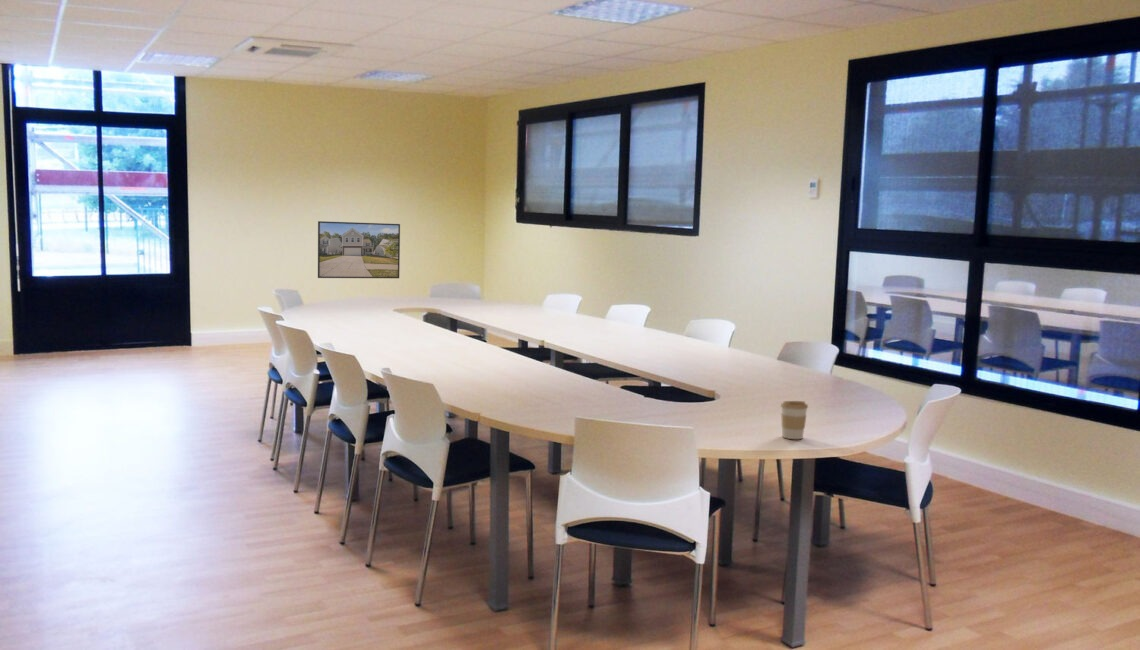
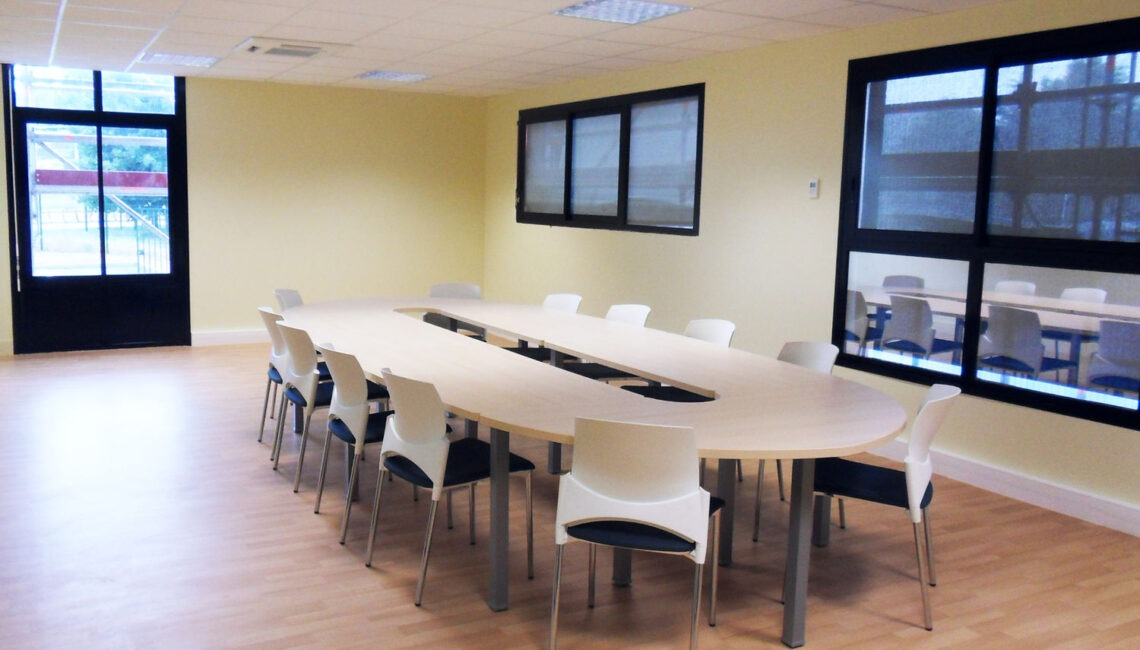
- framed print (359, 250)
- coffee cup (793, 418)
